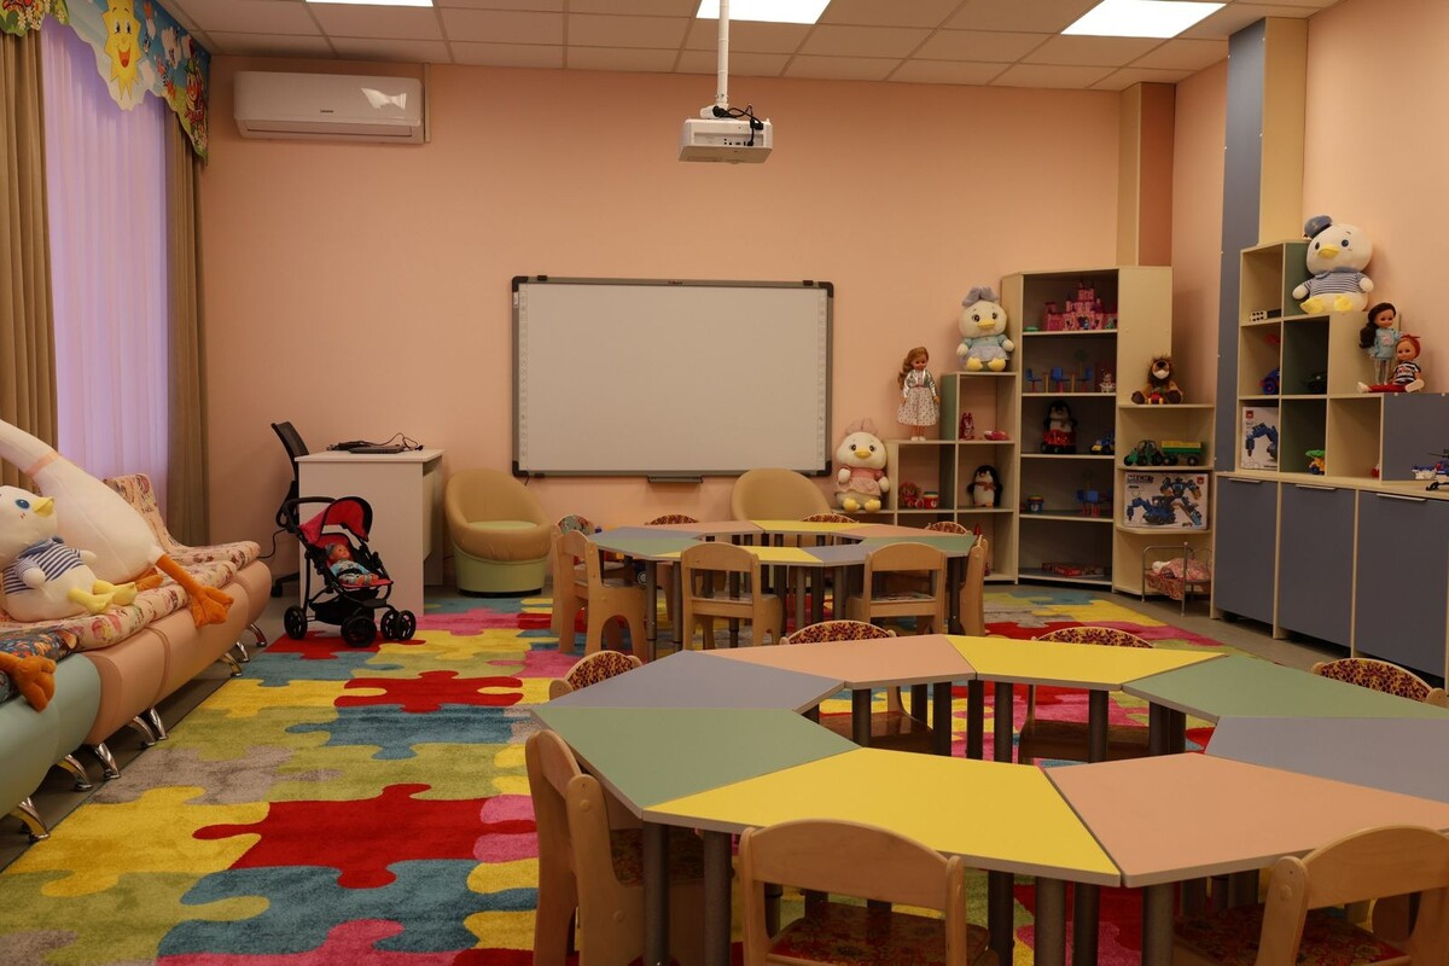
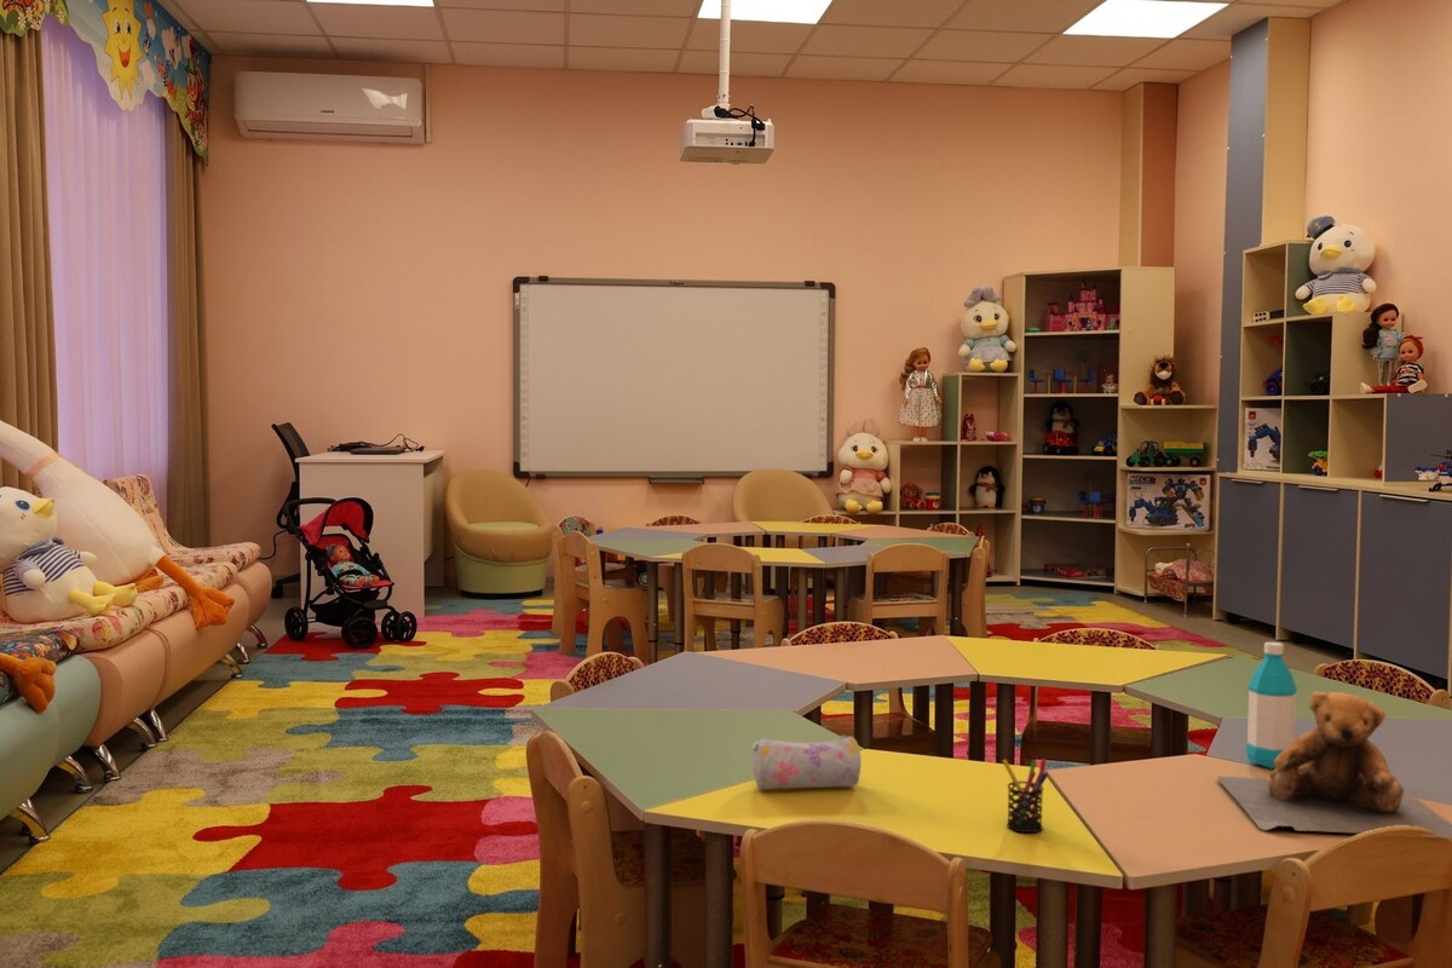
+ teddy bear (1336, 750)
+ water bottle (1272, 704)
+ pencil case (806, 762)
+ pen holder (1028, 790)
